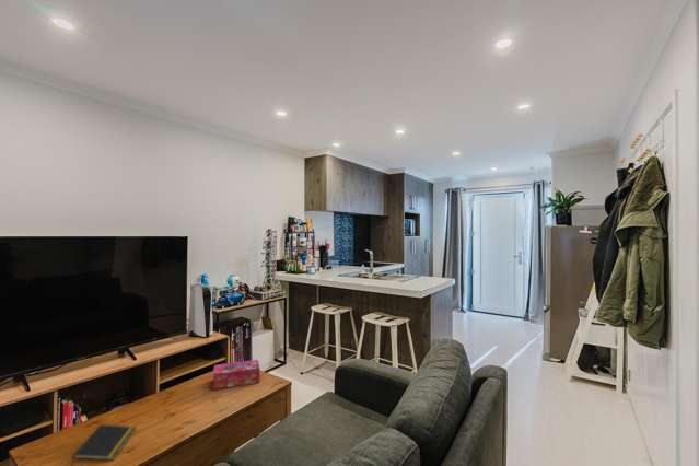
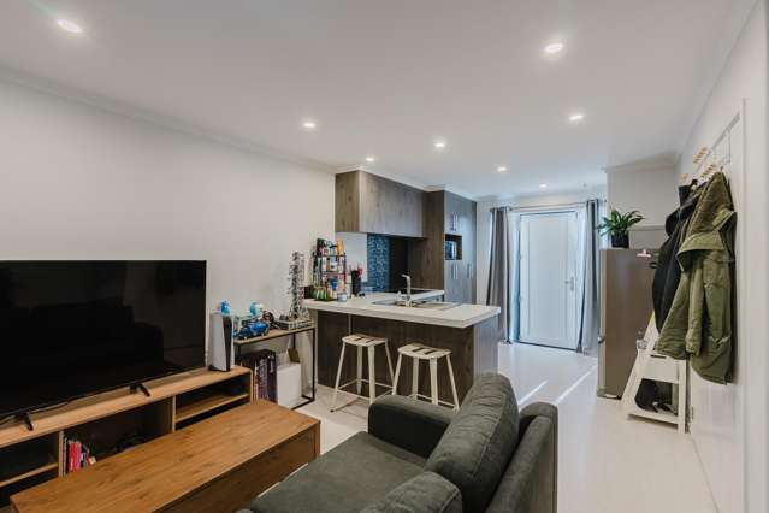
- tissue box (236, 373)
- notepad (106, 441)
